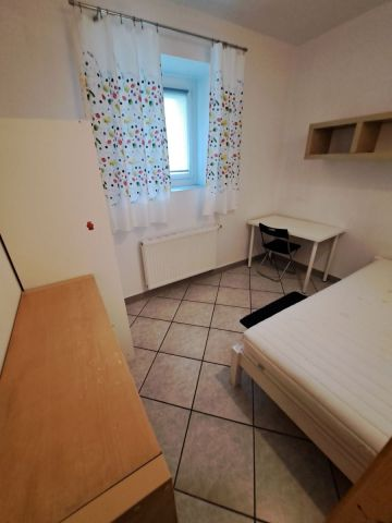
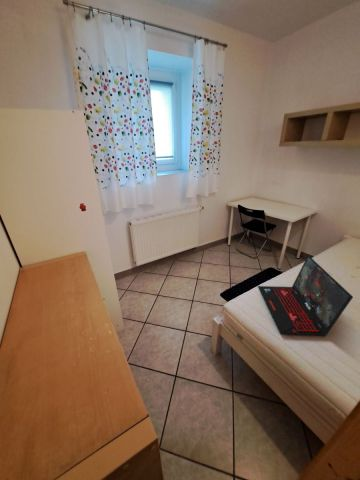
+ laptop (295, 291)
